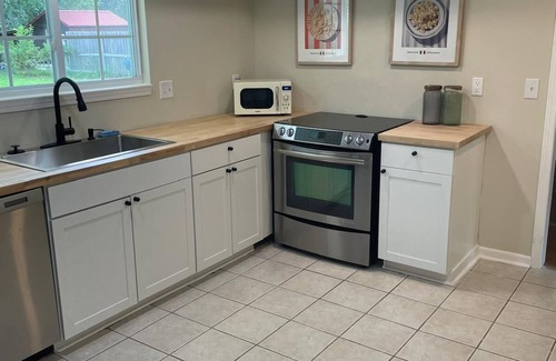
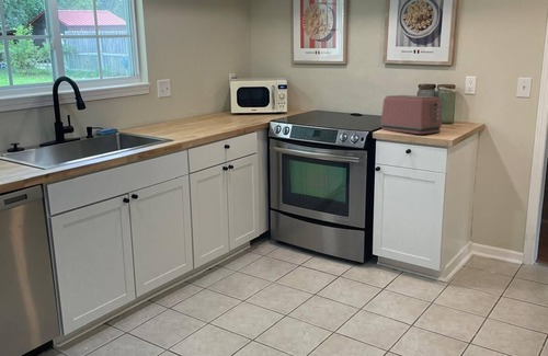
+ toaster (412, 113)
